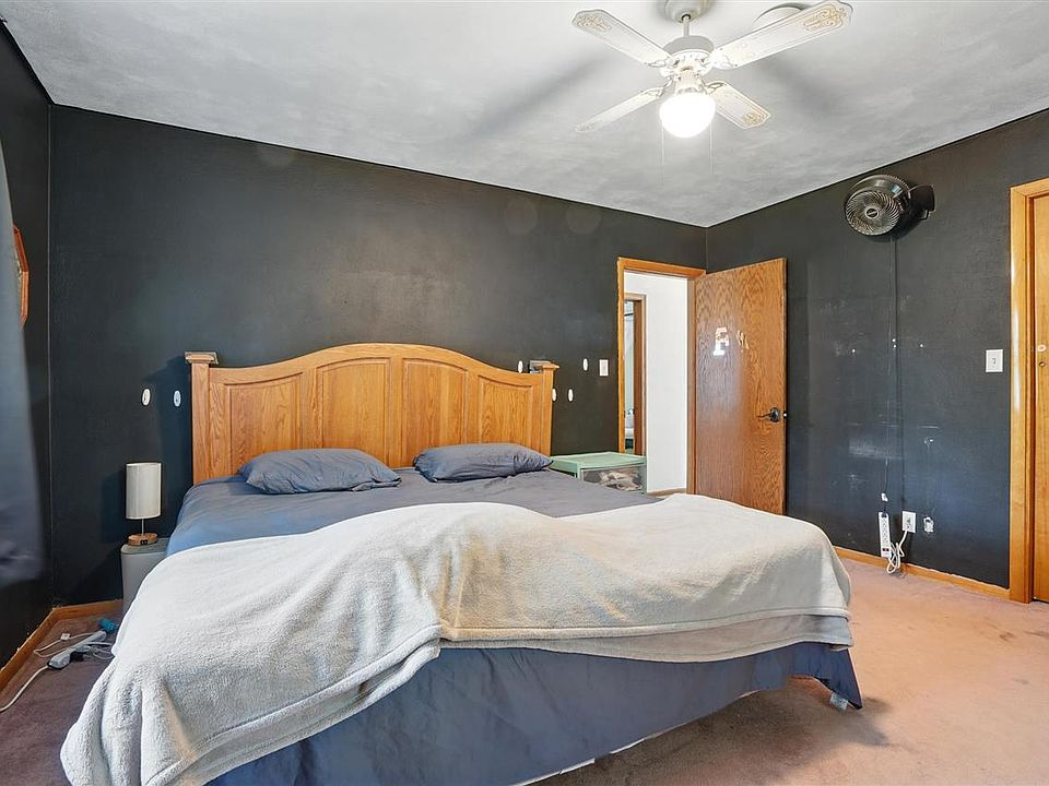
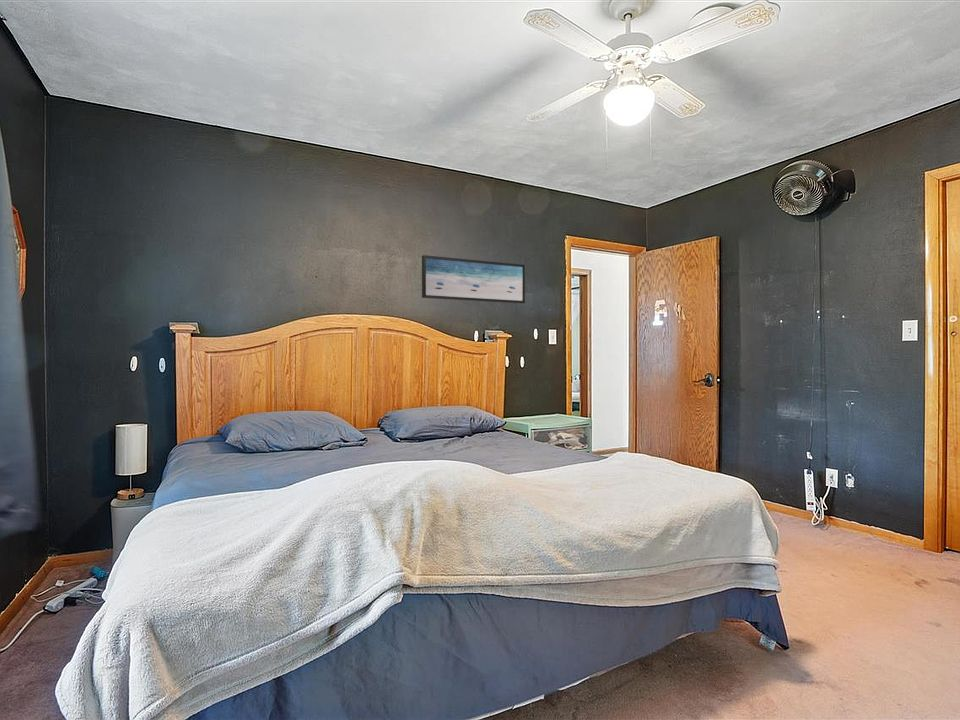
+ wall art (475, 280)
